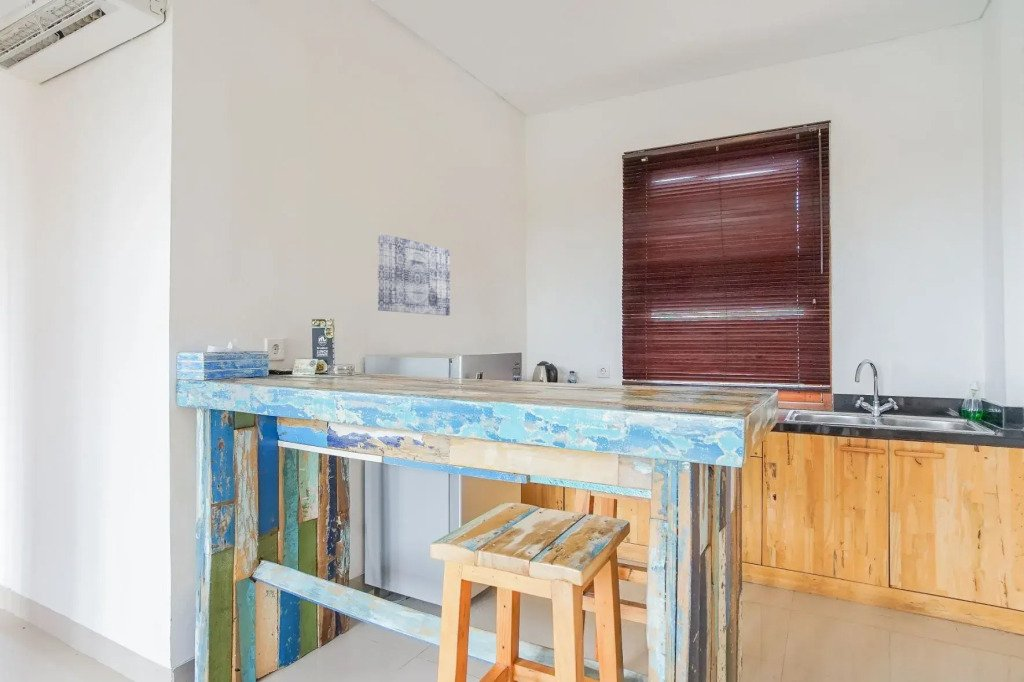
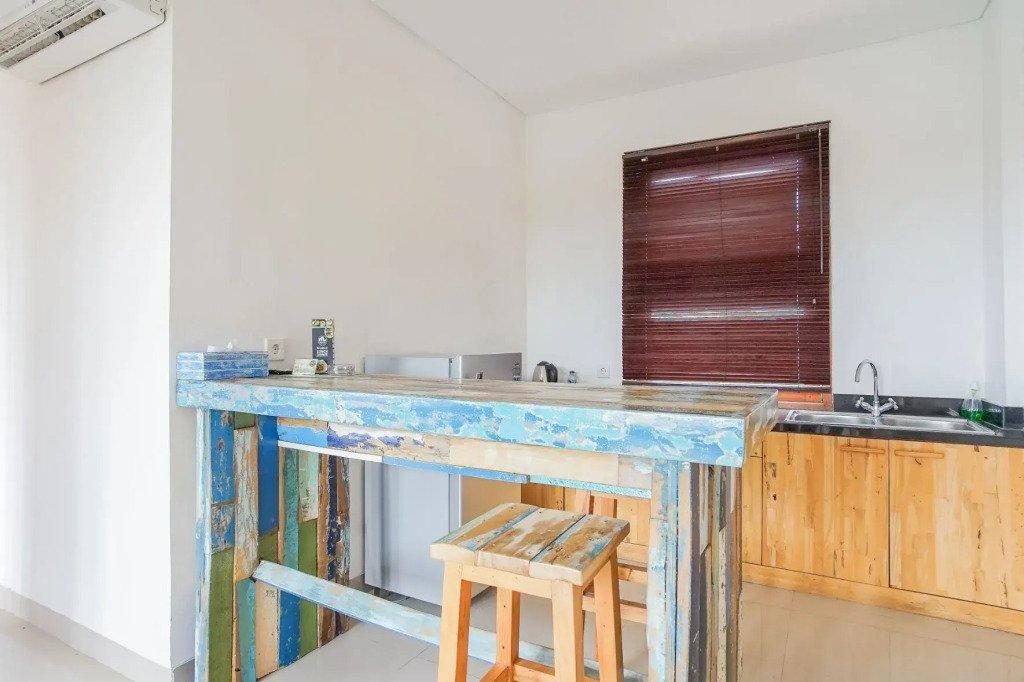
- wall art (416, 277)
